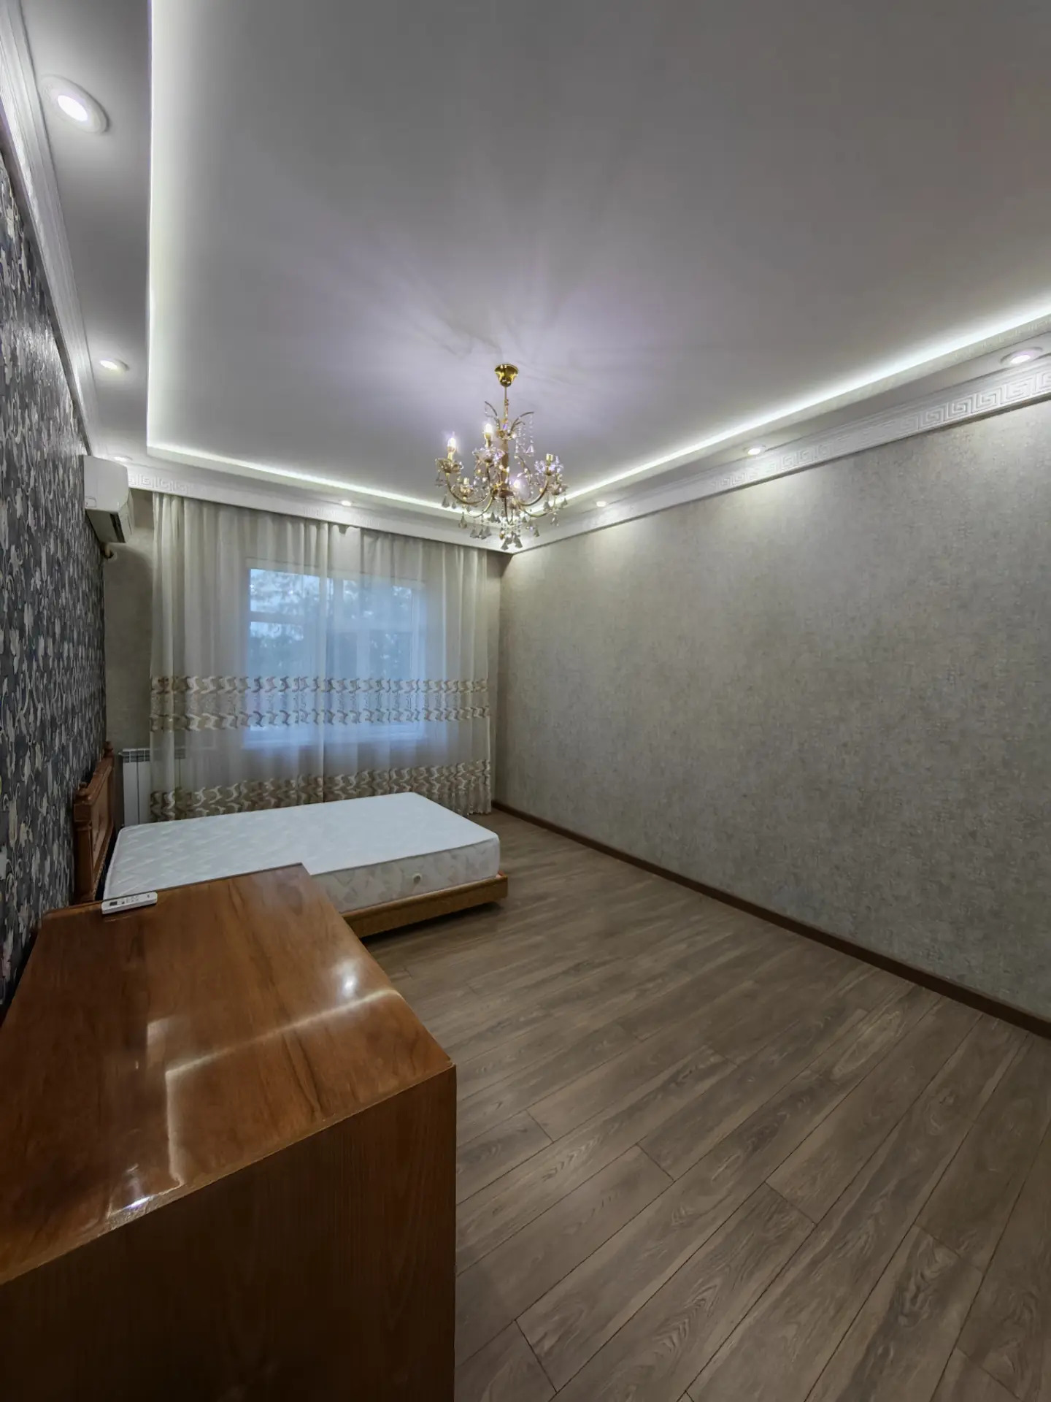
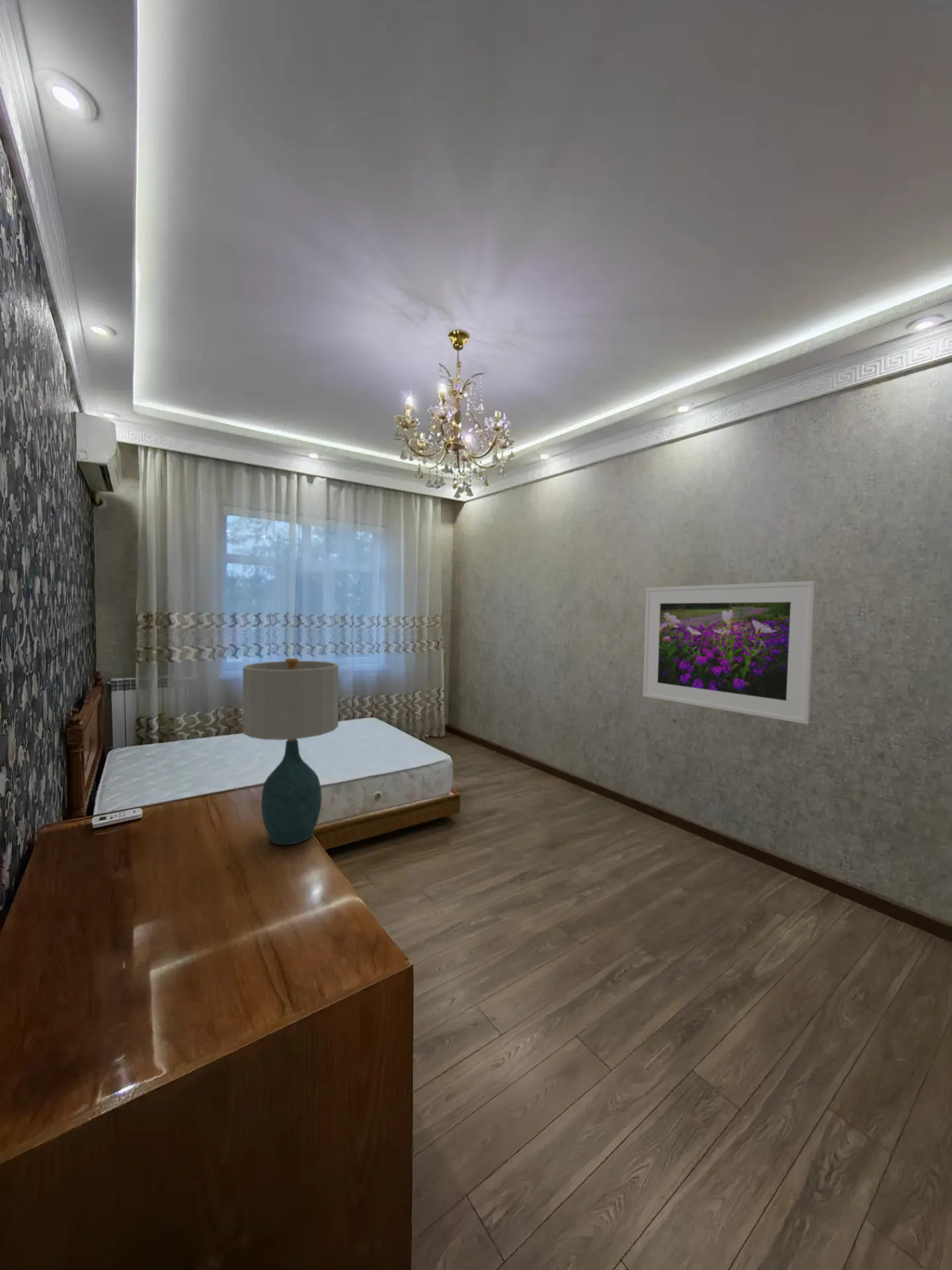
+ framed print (717, 647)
+ table lamp (292, 747)
